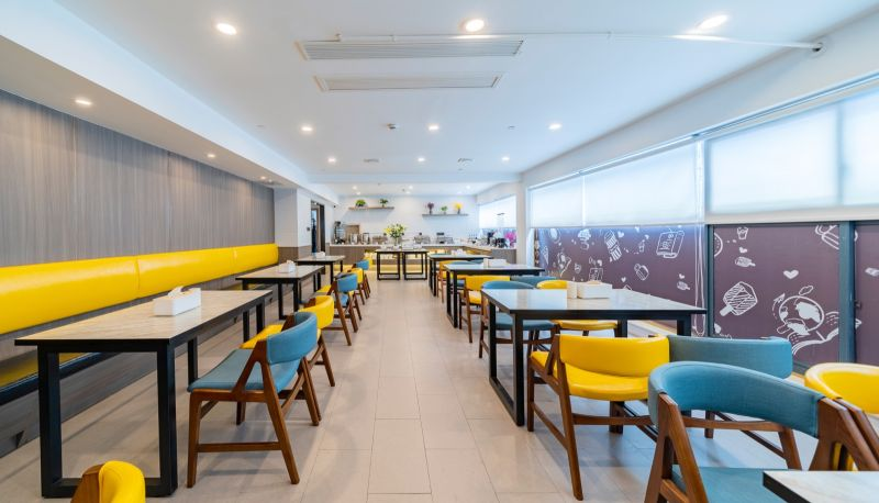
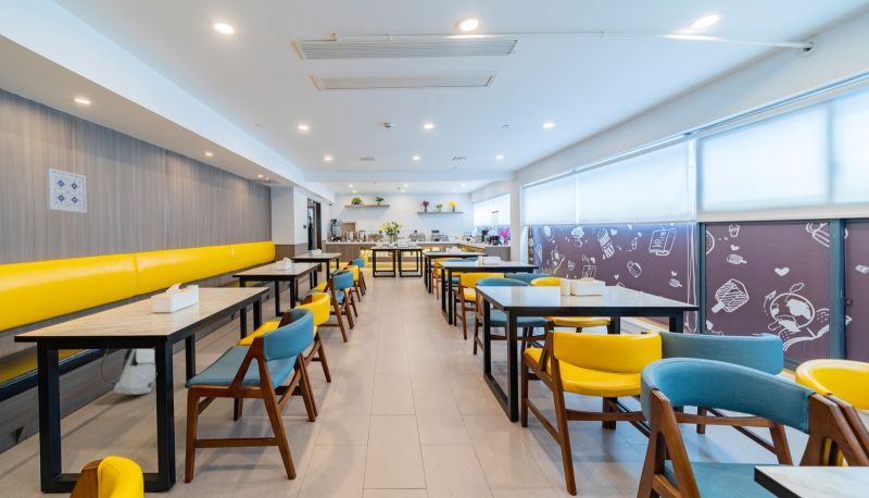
+ backpack (135, 363)
+ wall art (66, 191)
